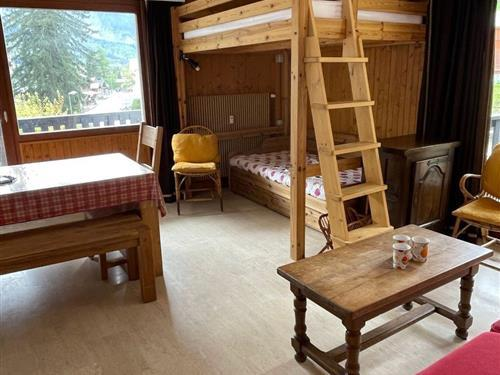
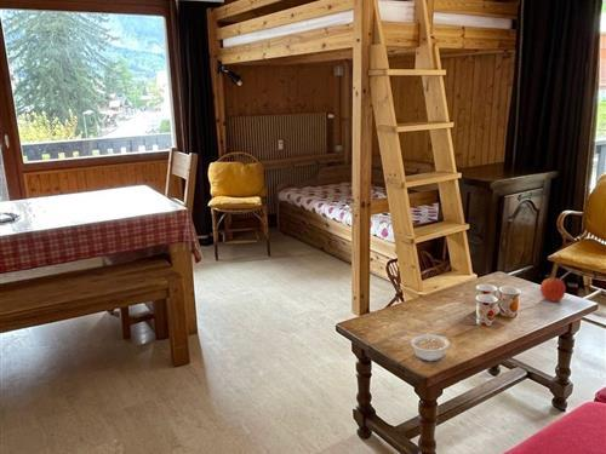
+ legume (428, 347)
+ apple (553, 288)
